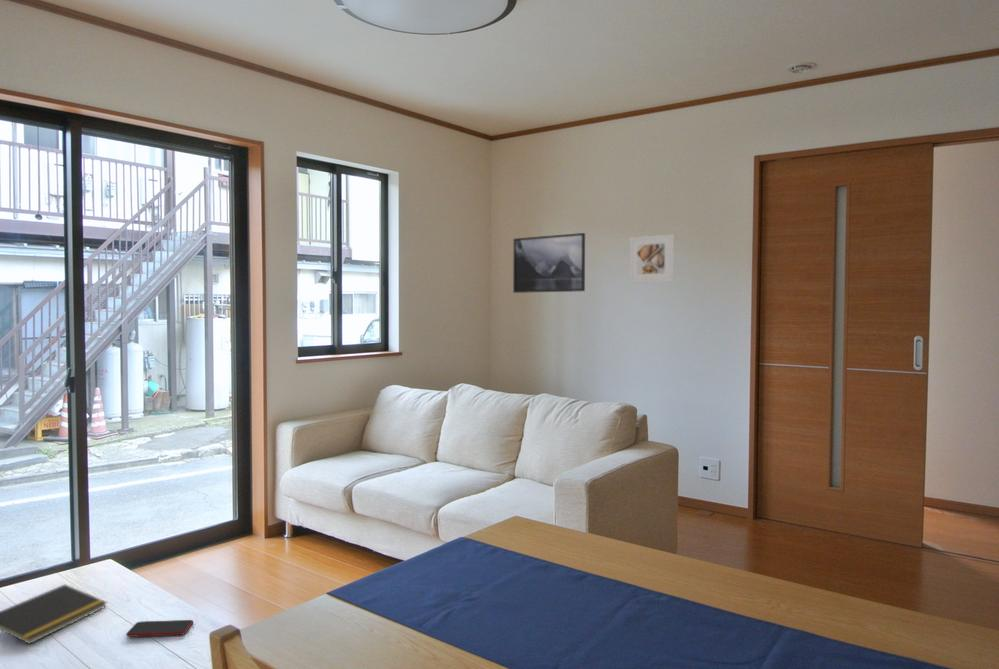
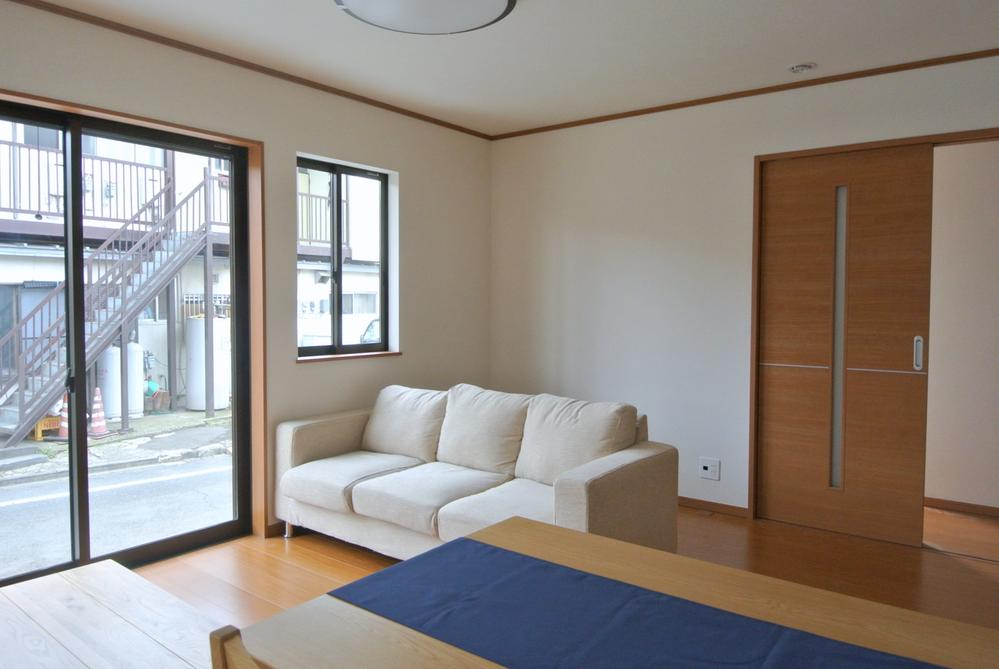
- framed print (547, 264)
- smartphone (160, 628)
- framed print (651, 259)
- notepad (48, 611)
